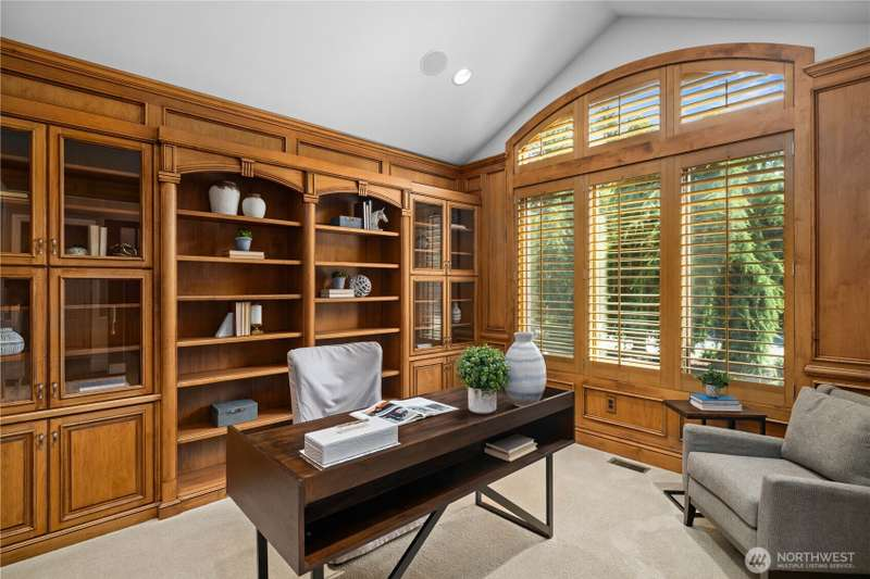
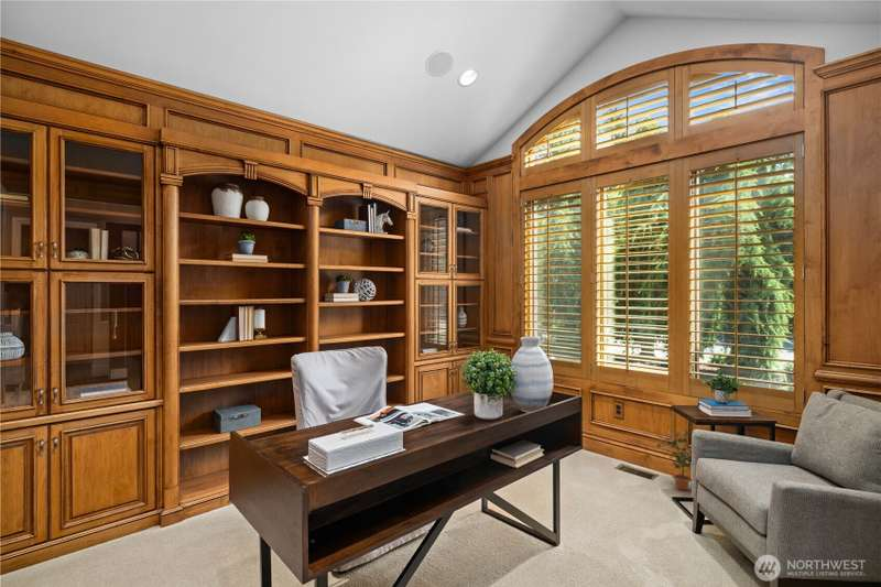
+ potted plant (682, 459)
